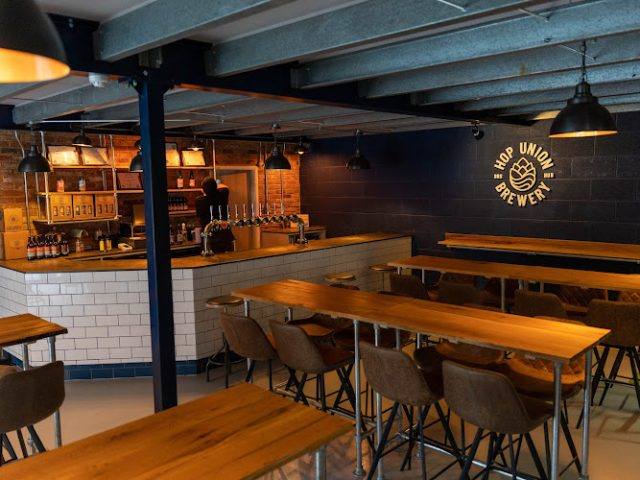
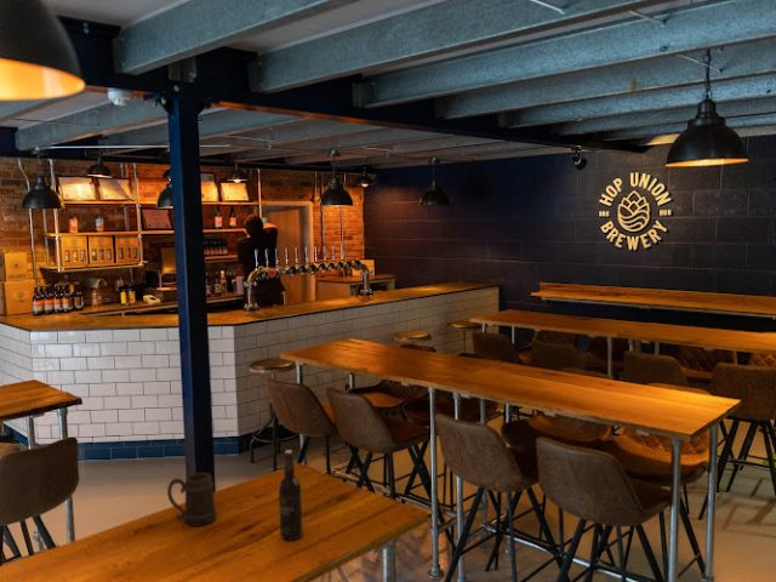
+ wine bottle (290, 493)
+ beer mug (192, 498)
